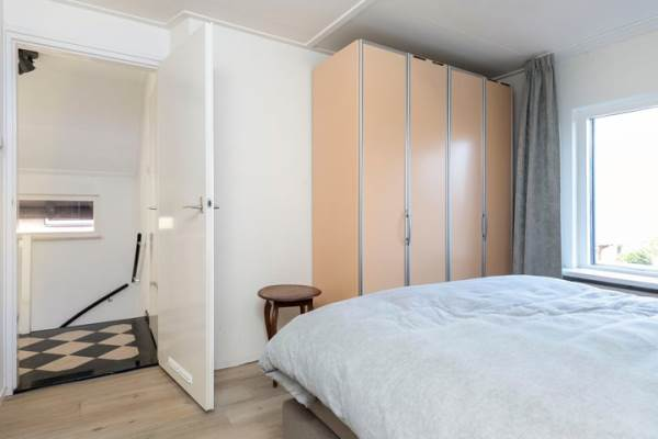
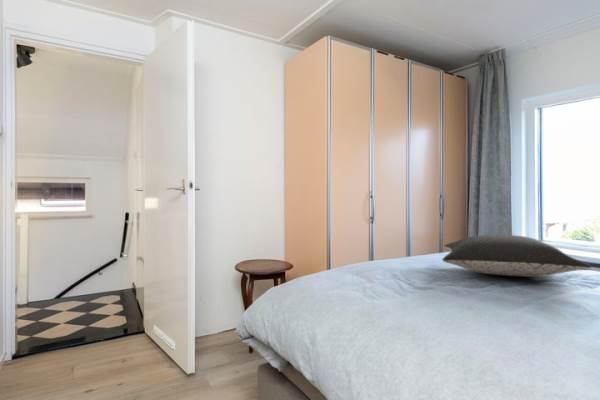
+ pillow (503, 254)
